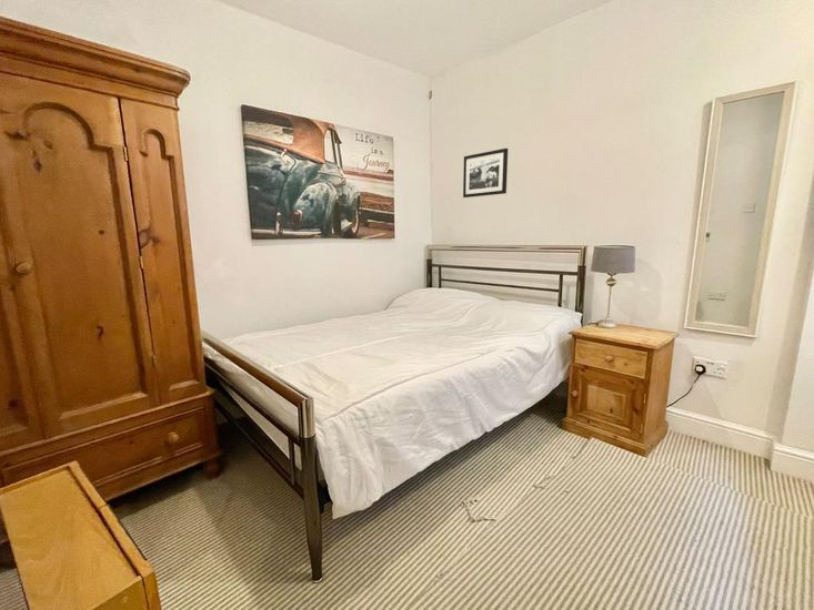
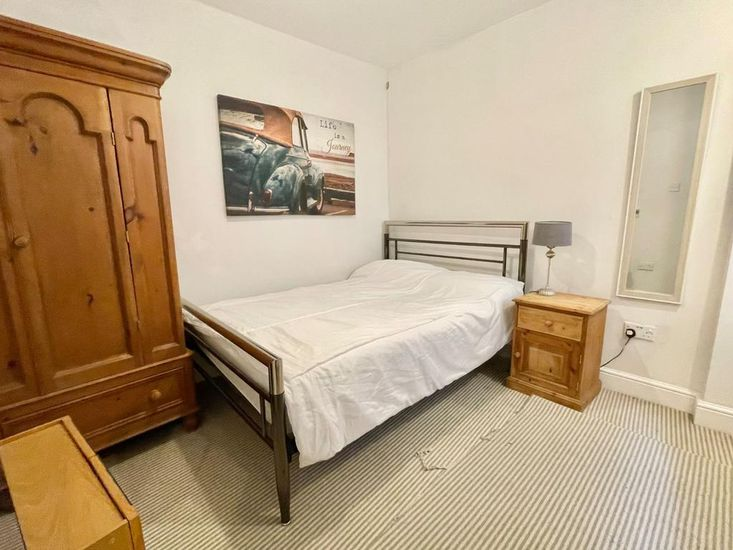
- picture frame (484, 174)
